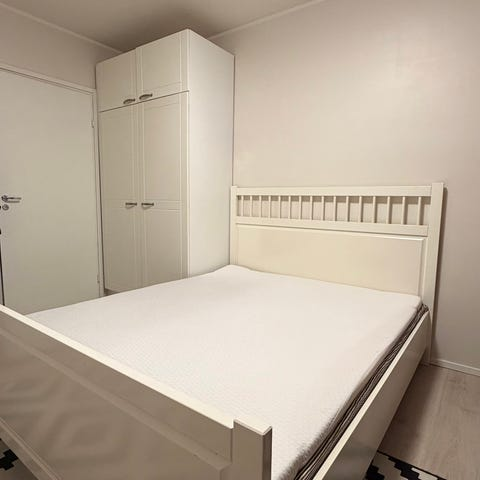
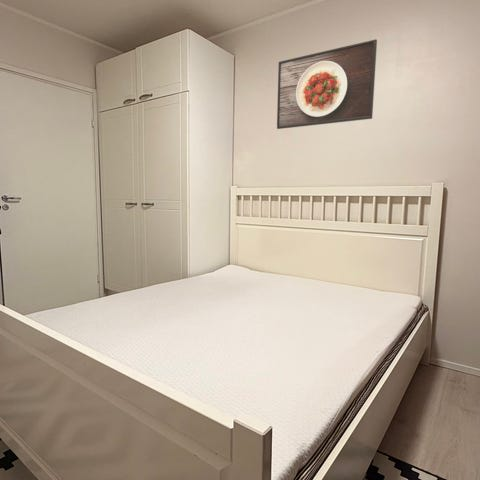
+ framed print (322, 88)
